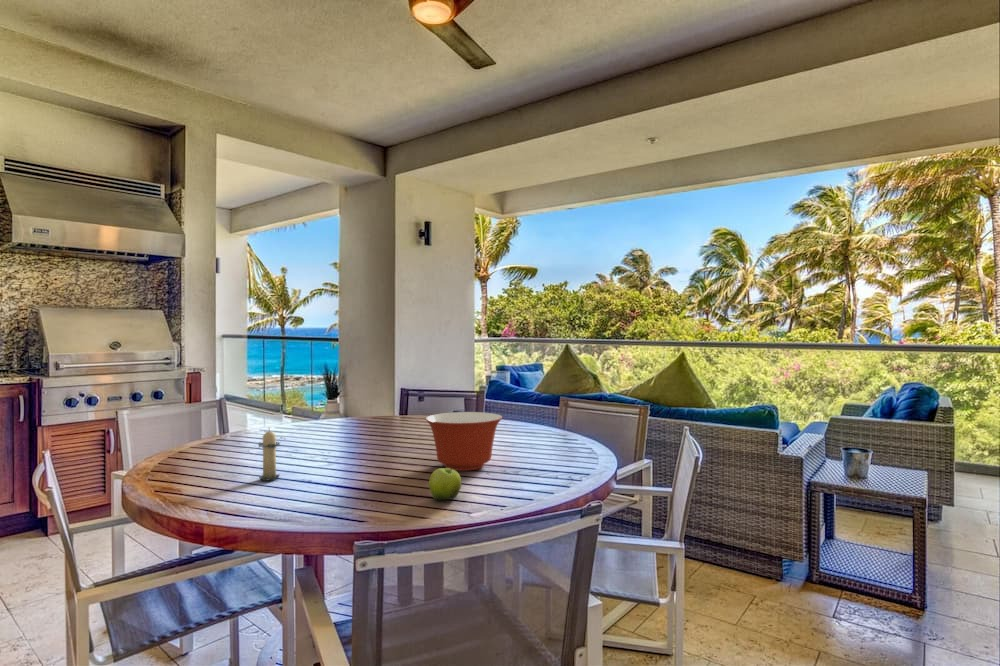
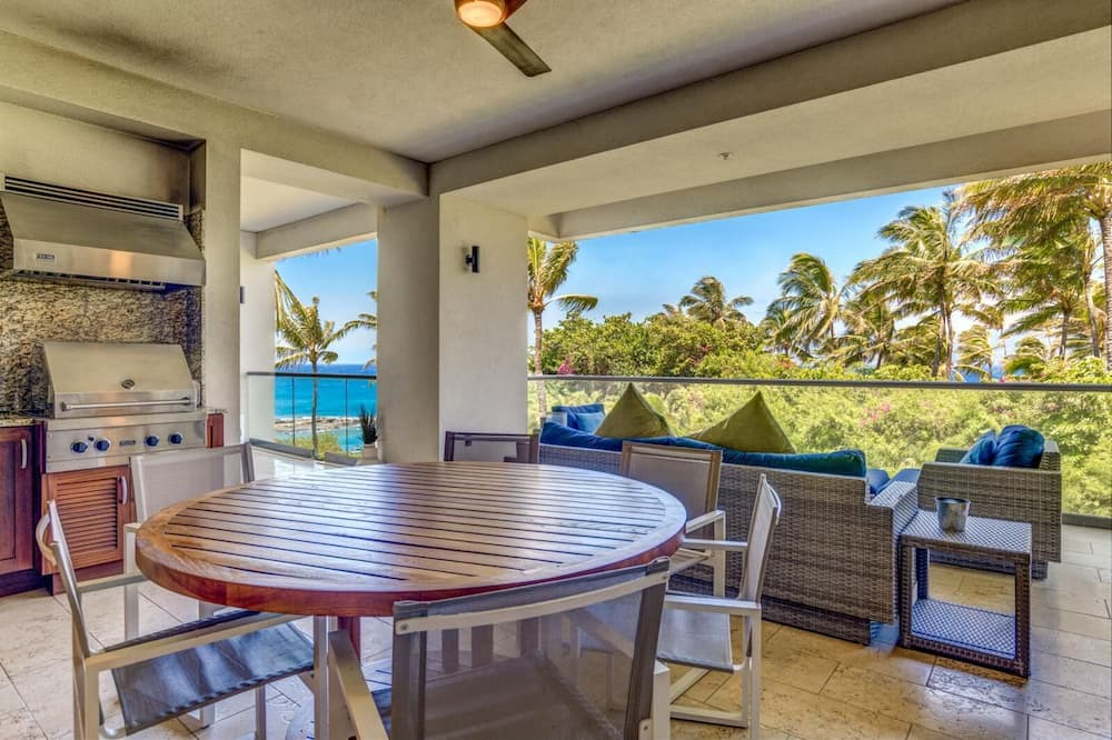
- mixing bowl (464, 441)
- fruit (445, 483)
- candle (269, 453)
